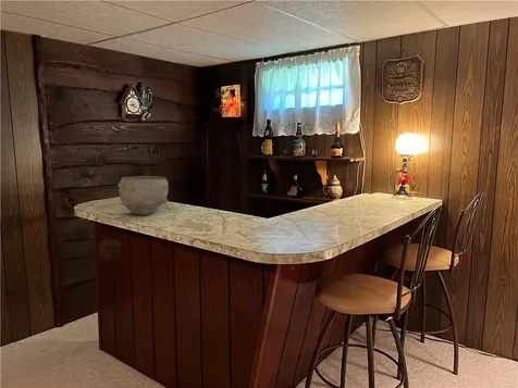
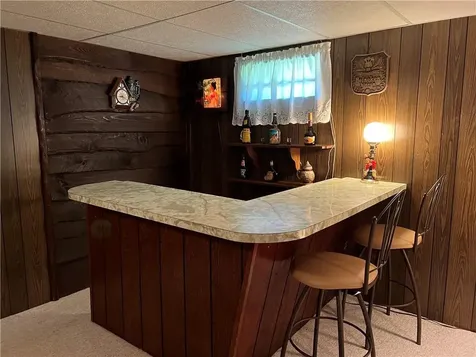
- bowl (143, 196)
